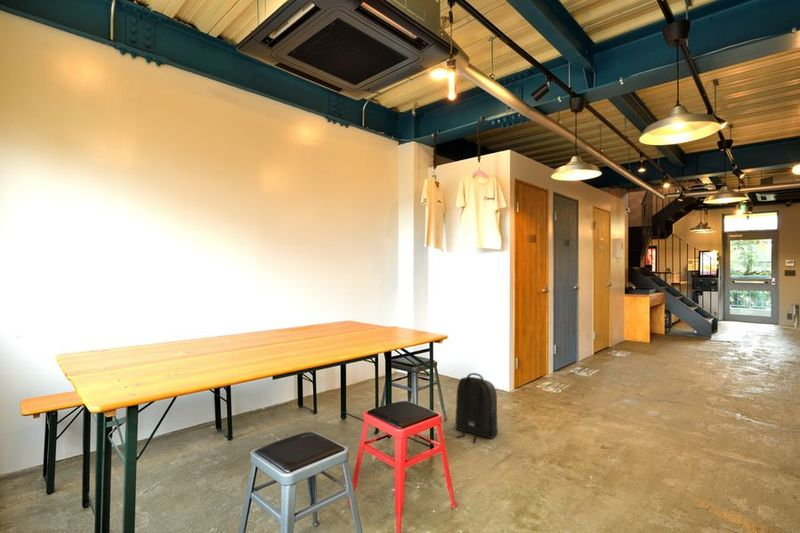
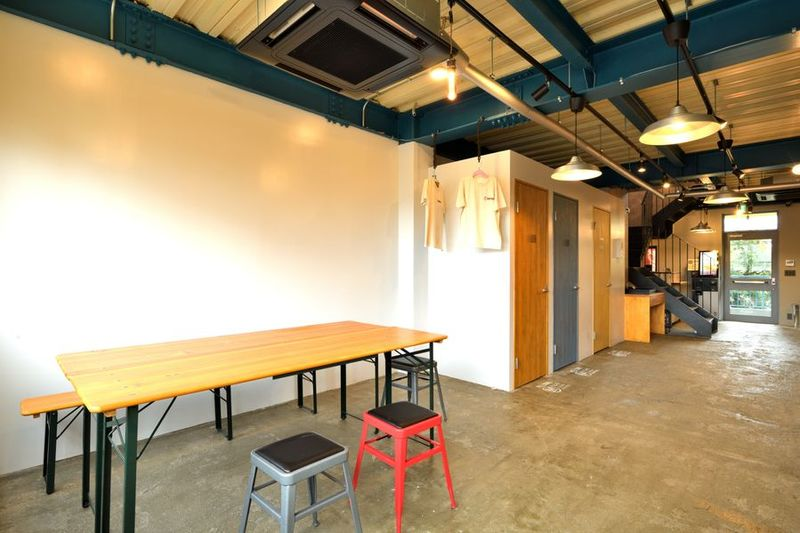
- backpack (474, 403)
